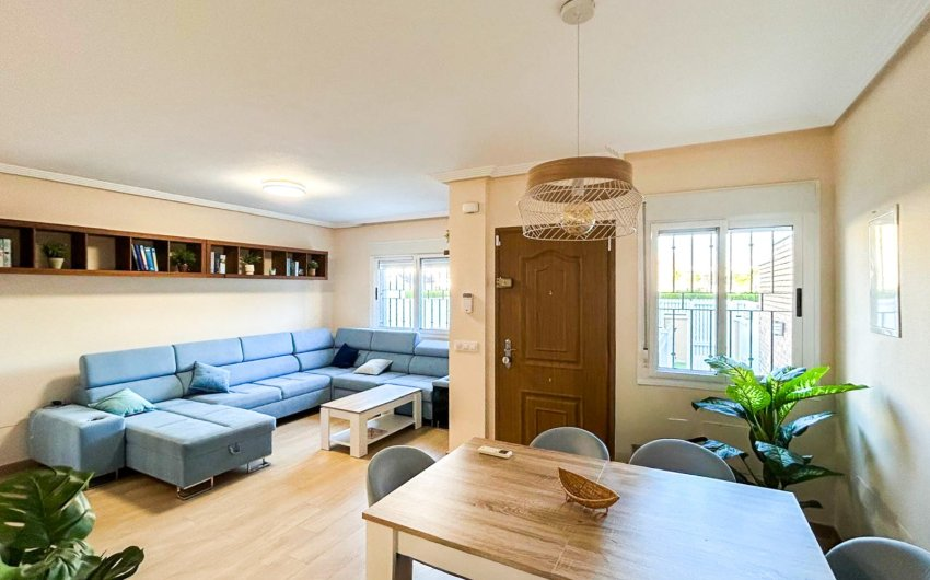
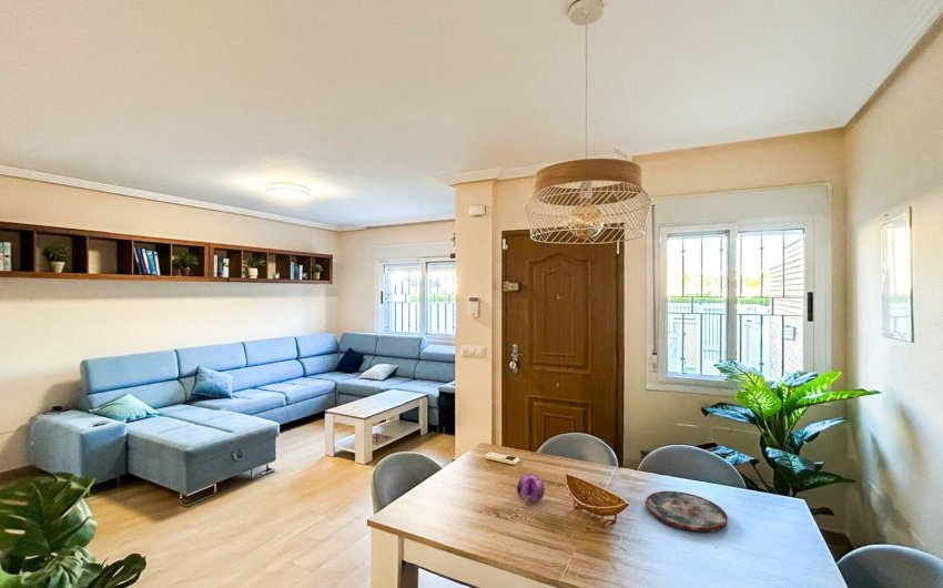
+ fruit (530, 487)
+ plate (685, 509)
